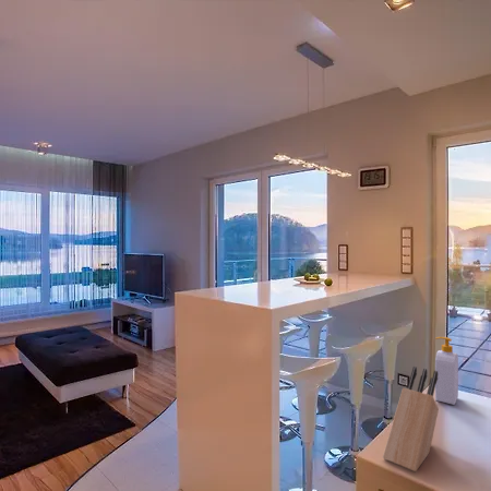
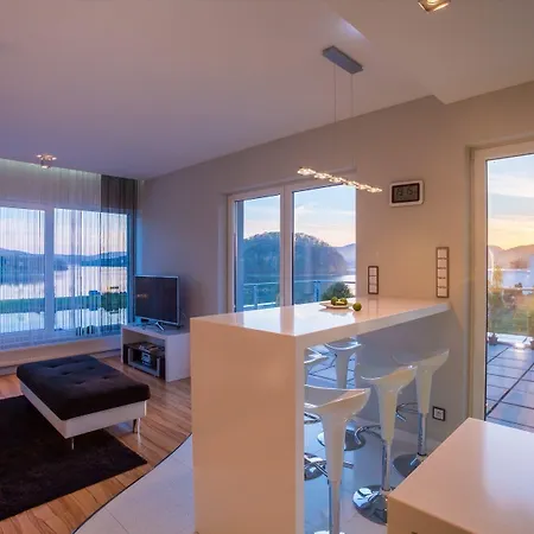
- knife block (414, 411)
- soap bottle (445, 368)
